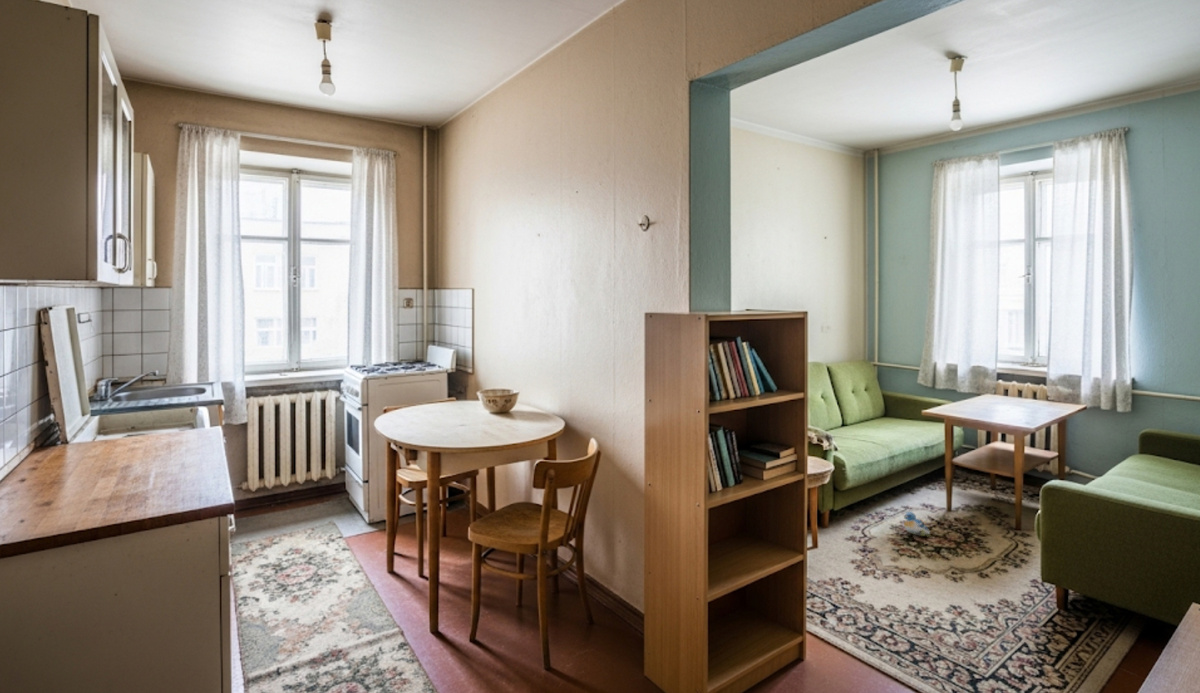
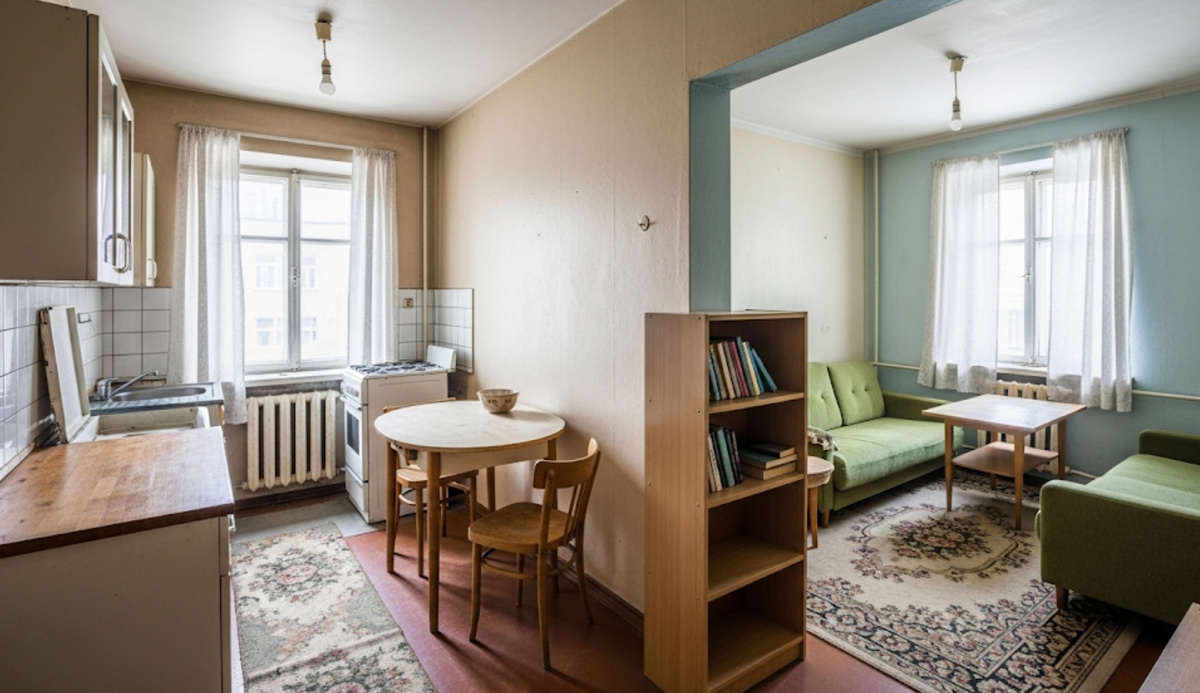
- plush toy (917, 524)
